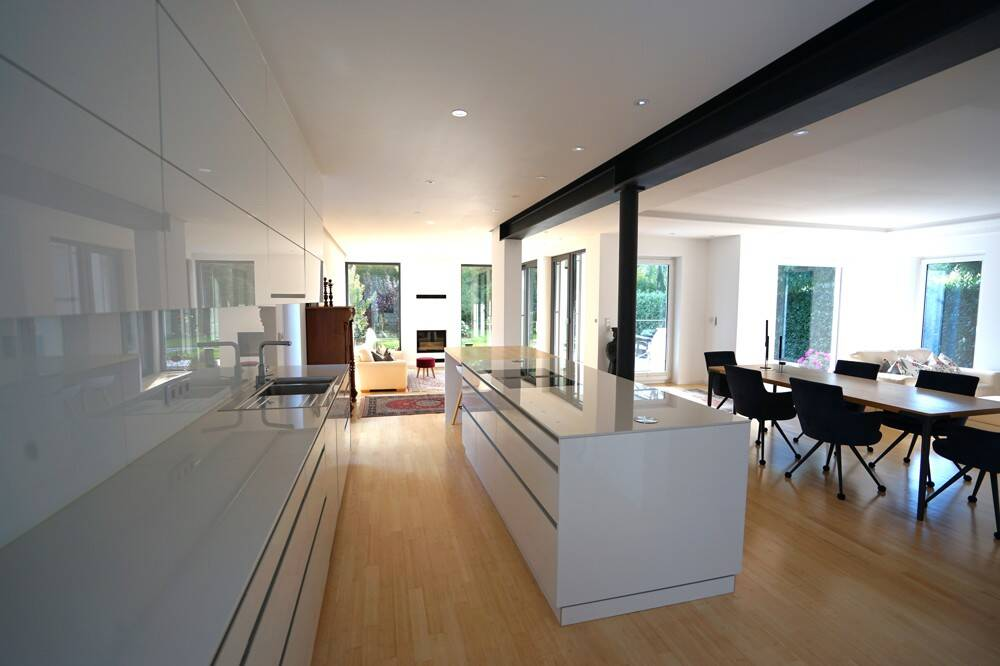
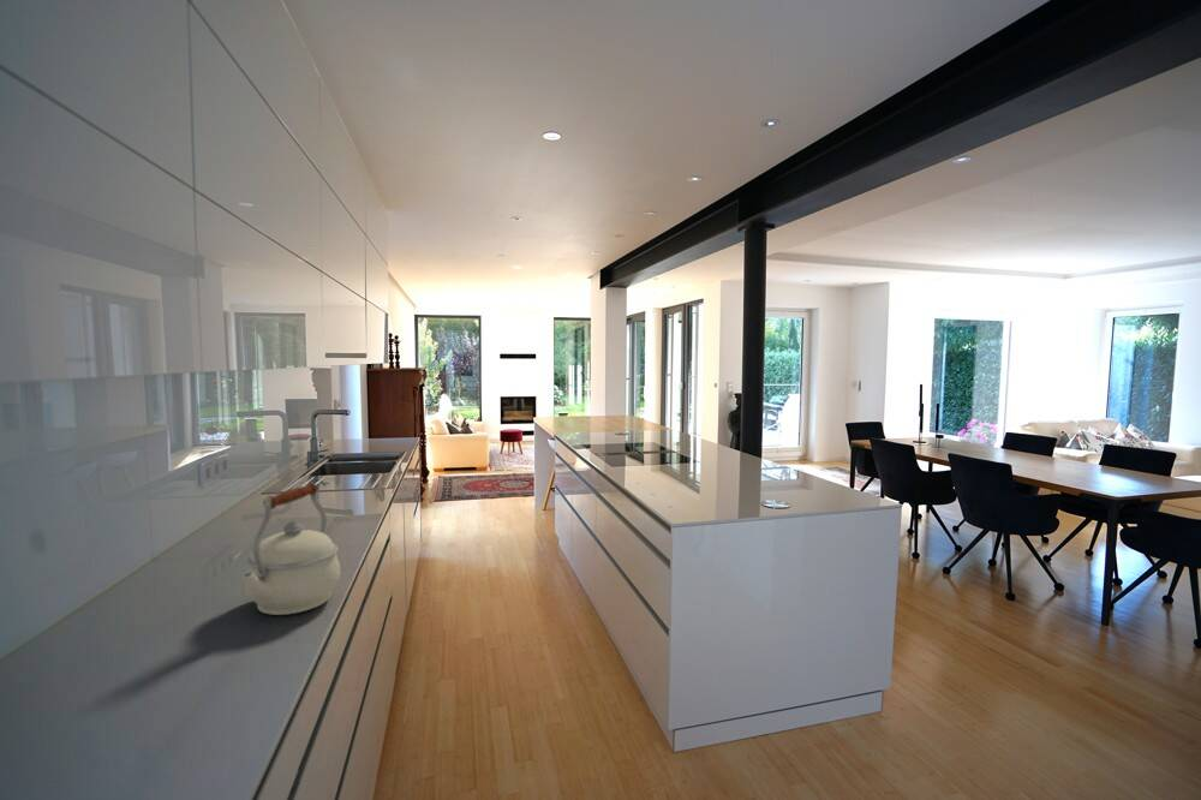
+ kettle (288, 548)
